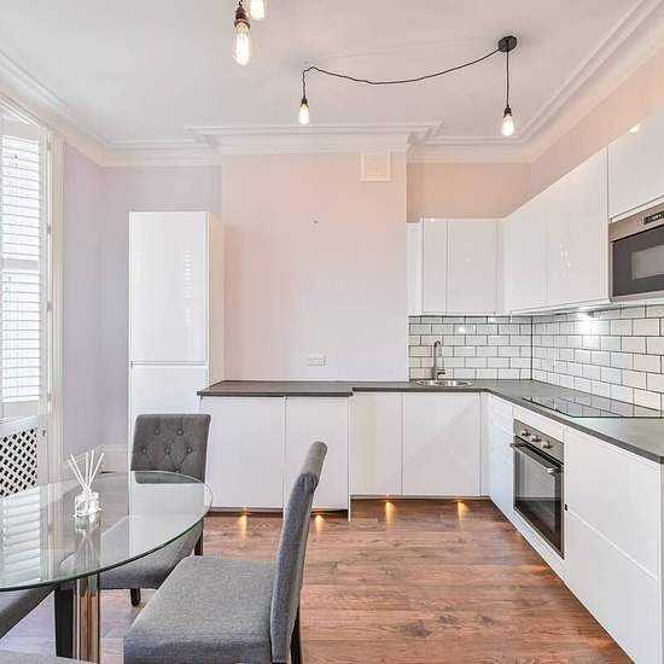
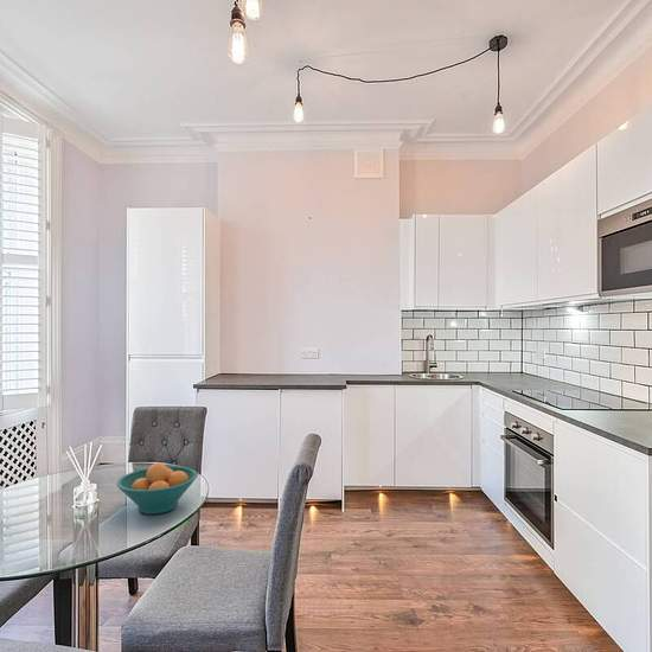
+ fruit bowl (158, 485)
